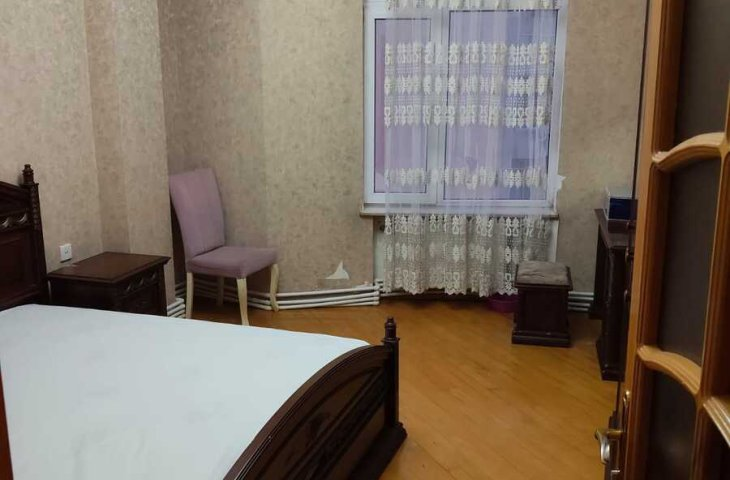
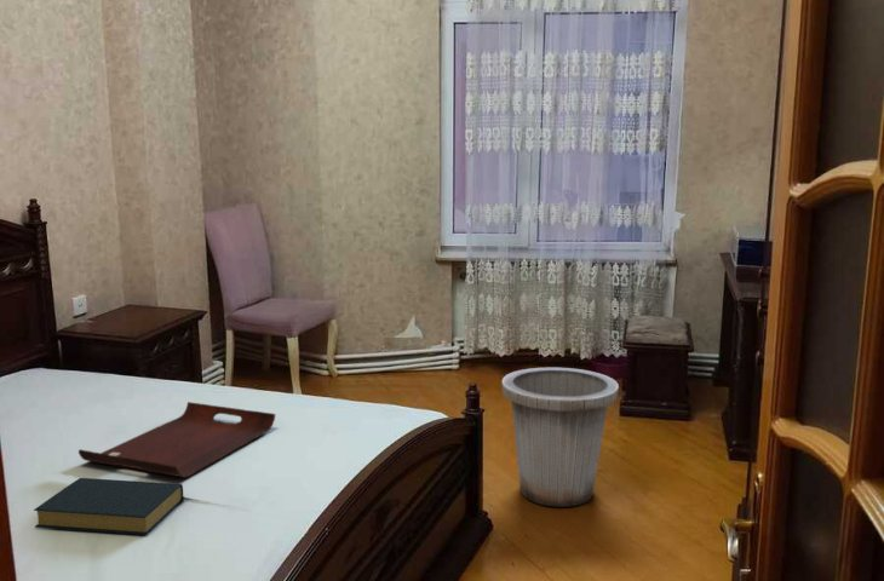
+ hardback book (111, 504)
+ serving tray (183, 437)
+ trash can (557, 437)
